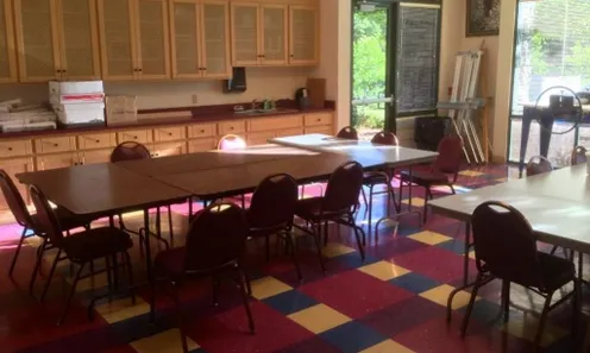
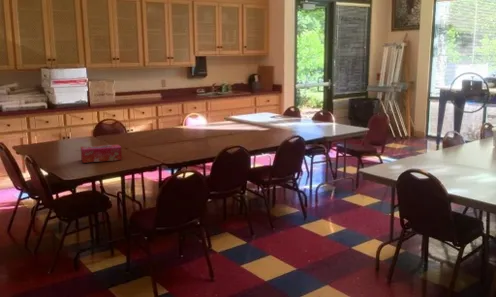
+ tissue box (101, 153)
